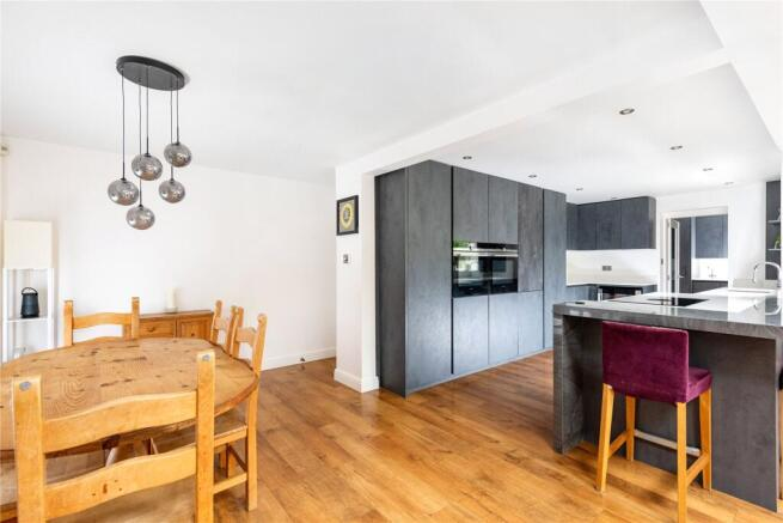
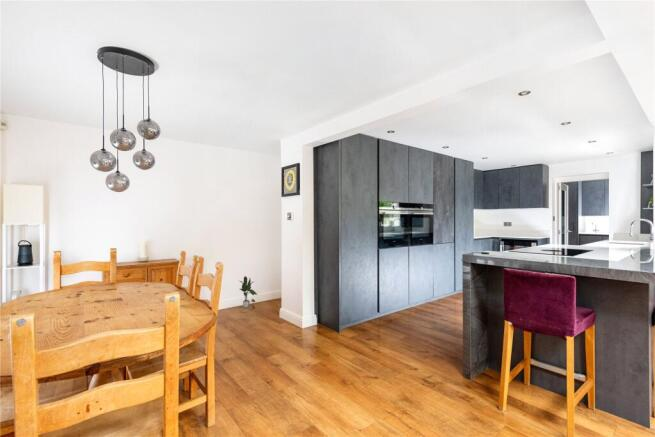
+ potted plant (247, 292)
